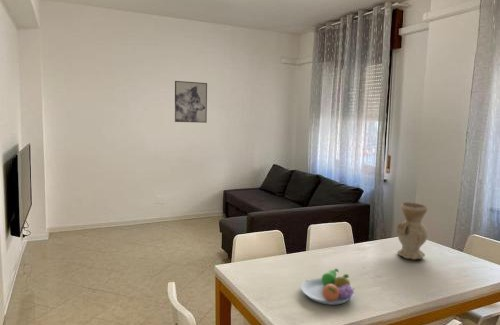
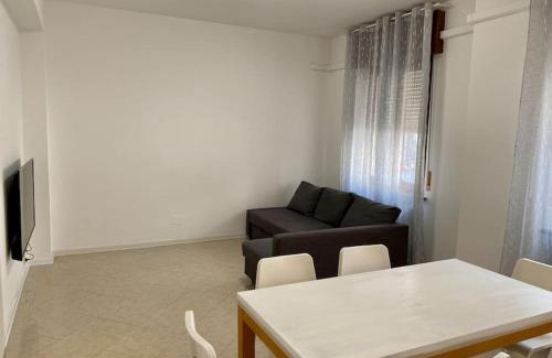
- fruit bowl (329, 283)
- vase (409, 230)
- wall art (191, 102)
